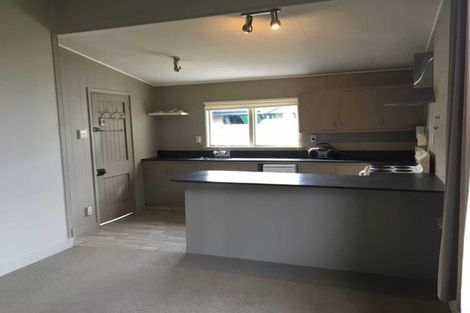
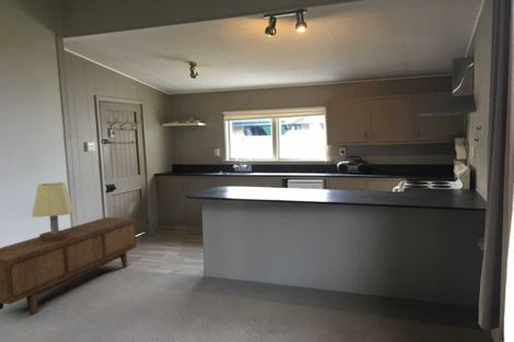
+ sideboard (69, 259)
+ table lamp (52, 211)
